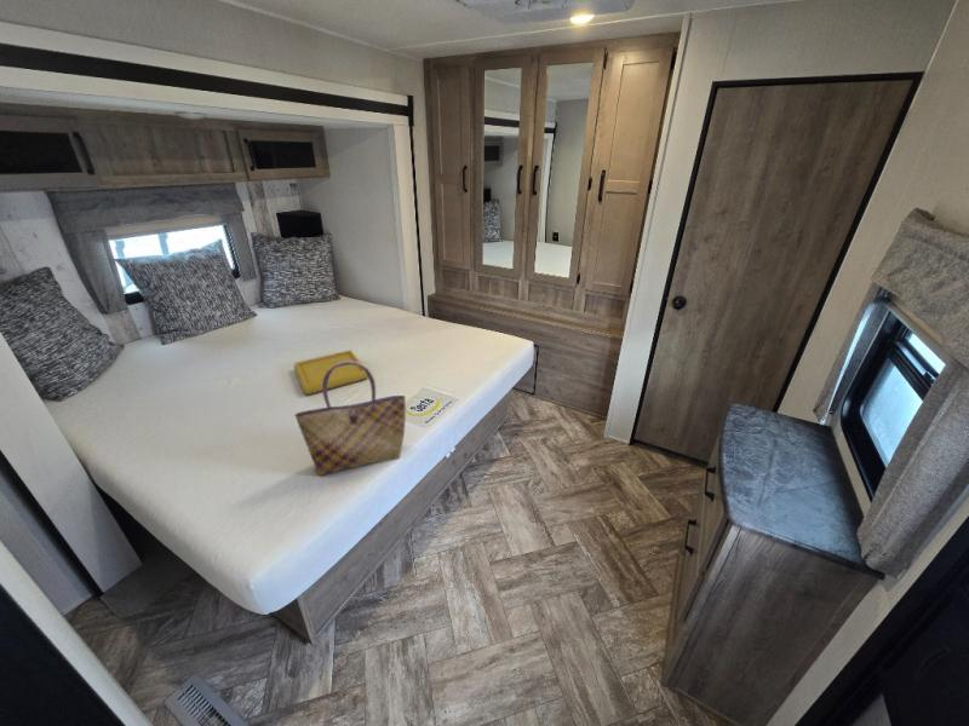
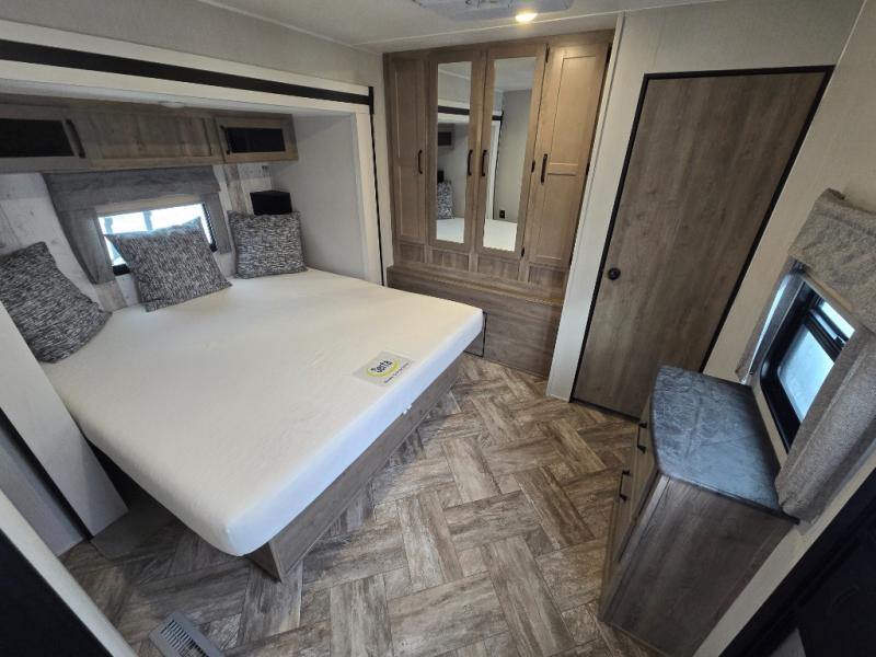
- tote bag (354, 415)
- serving tray (328, 369)
